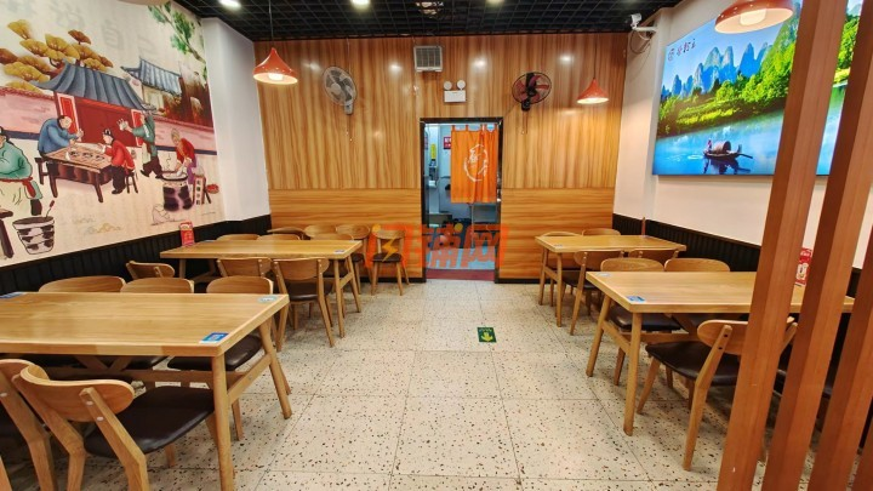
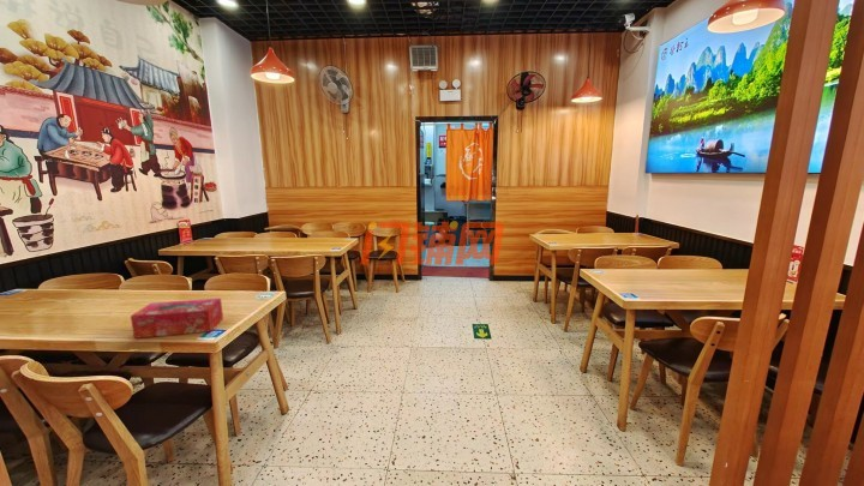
+ tissue box (180, 317)
